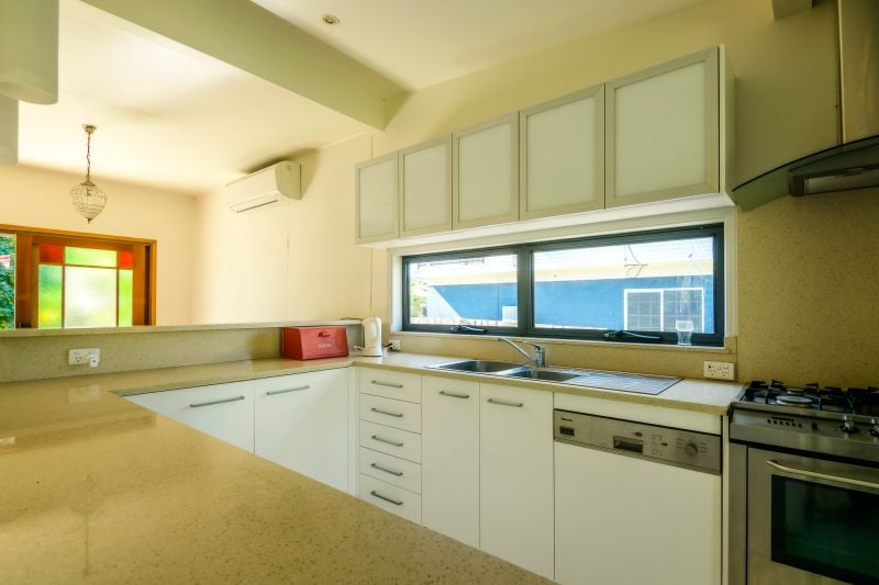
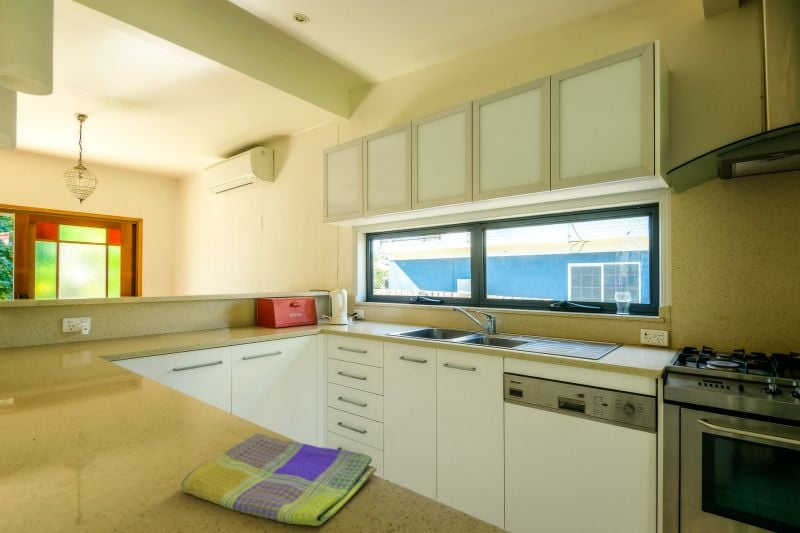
+ dish towel (281, 472)
